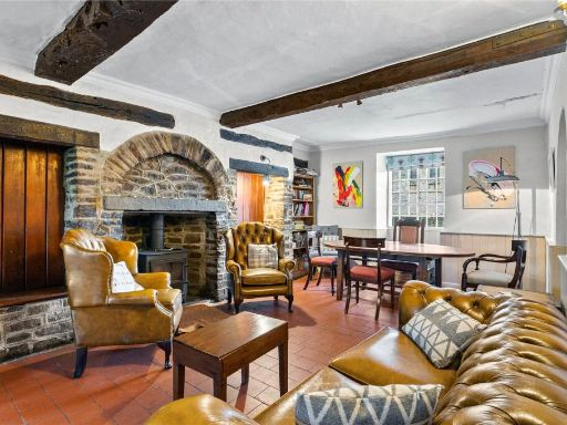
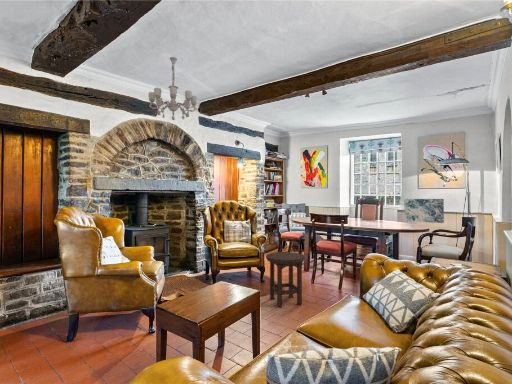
+ wall art (423, 210)
+ stool (289, 278)
+ chandelier (173, 89)
